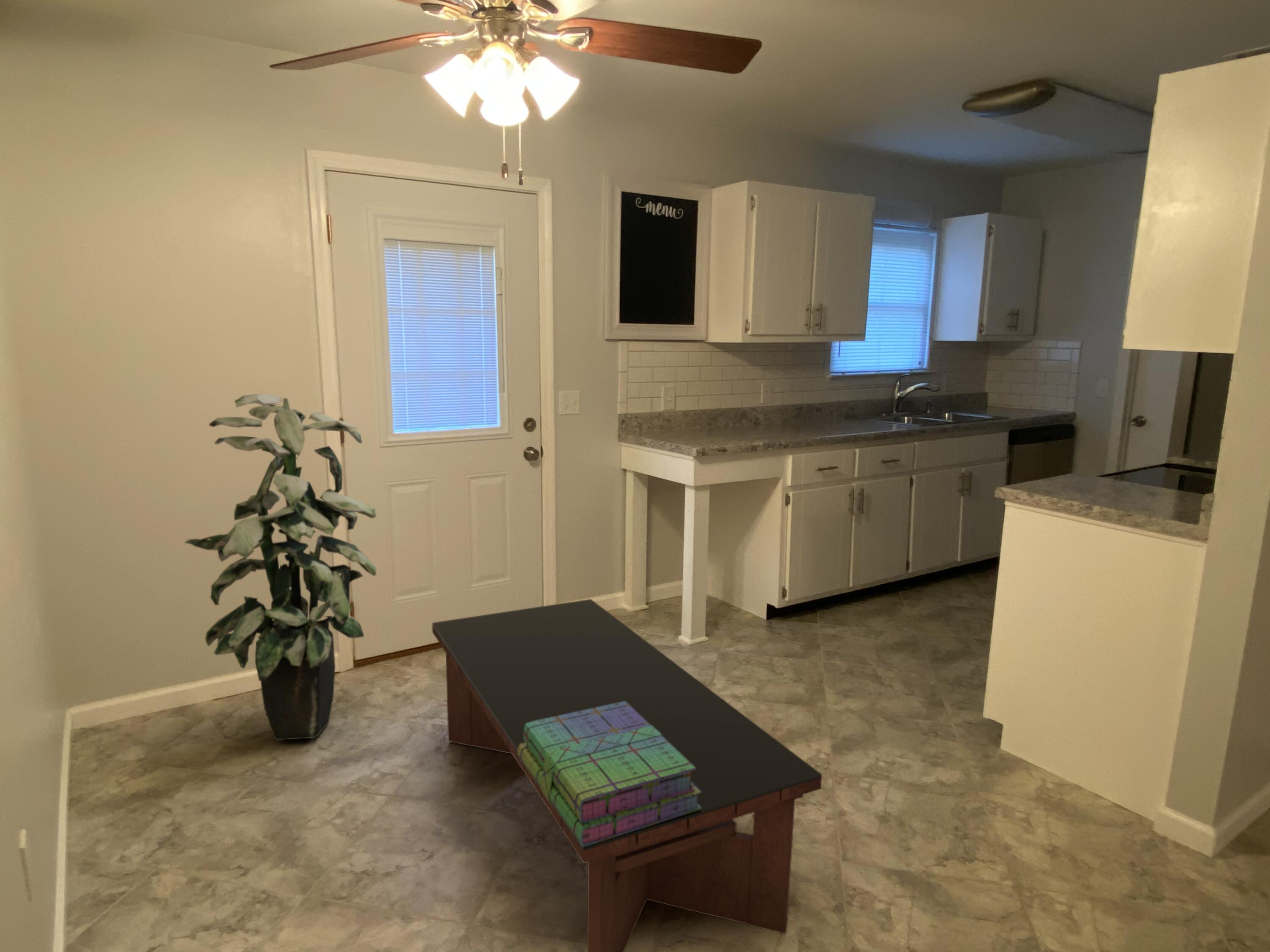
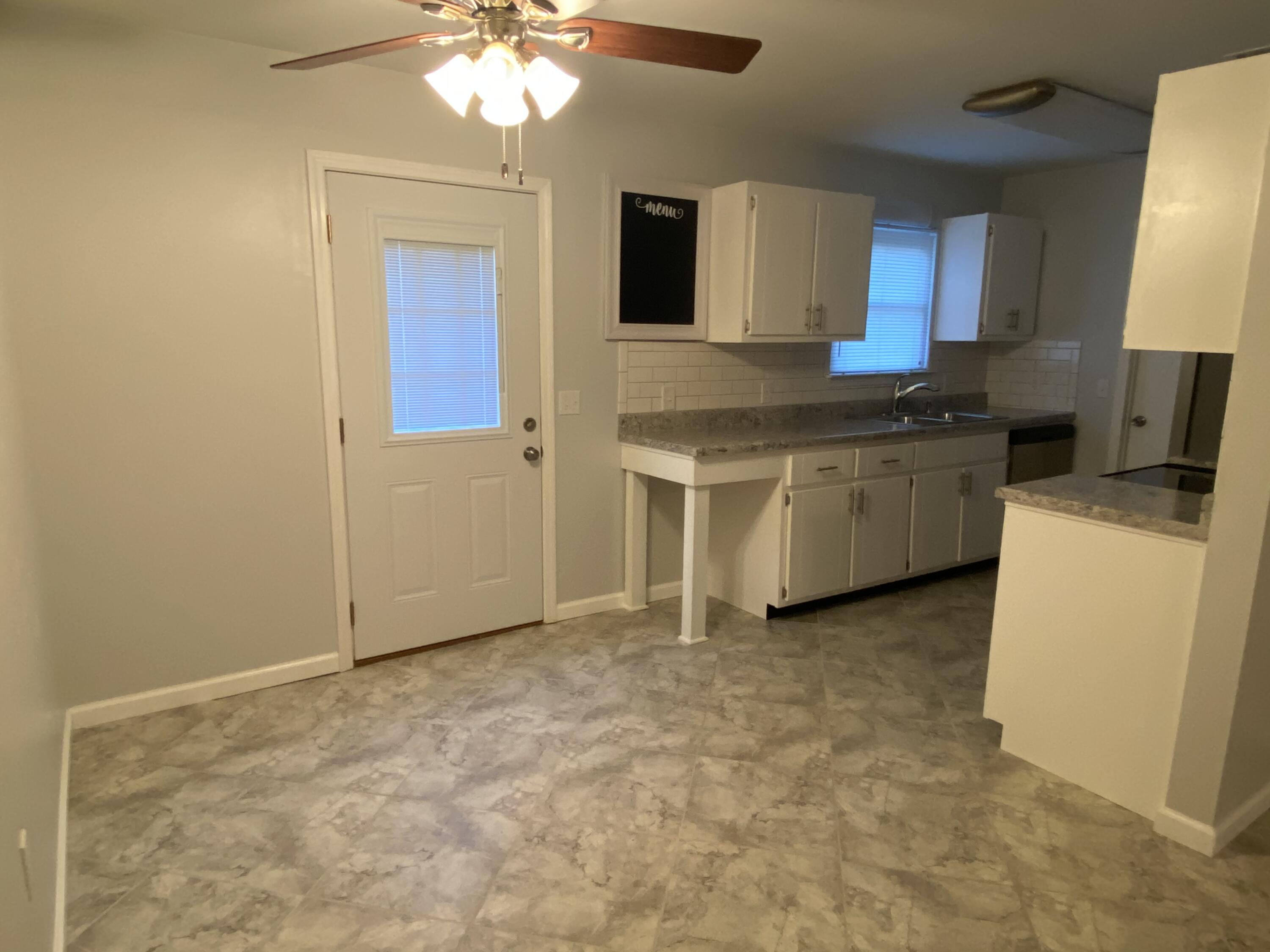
- stack of books (605, 763)
- indoor plant (285, 566)
- coffee table (580, 711)
